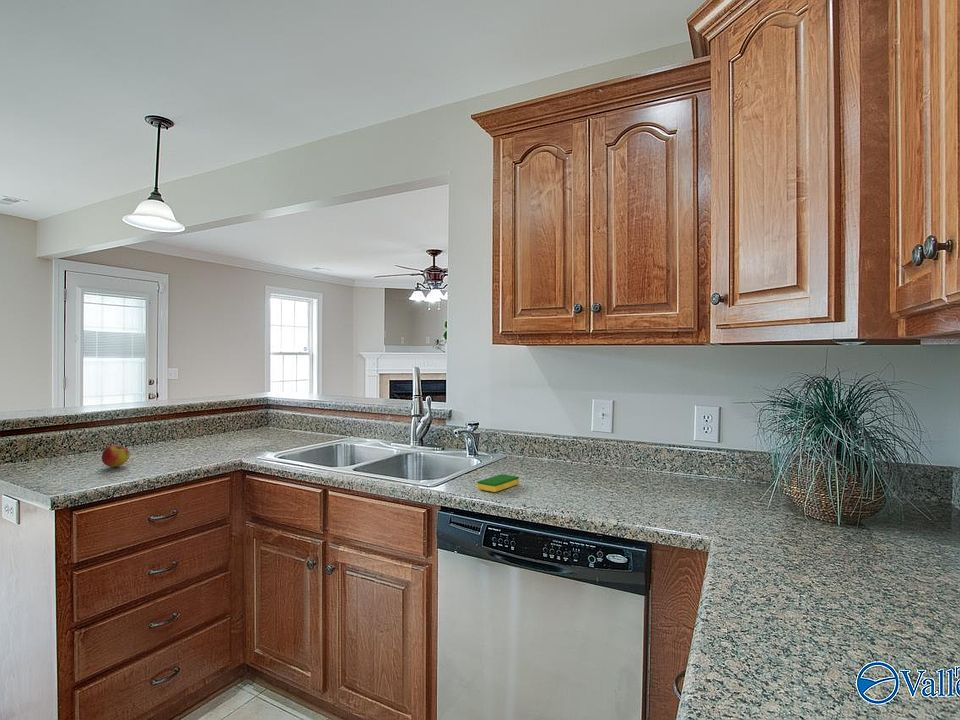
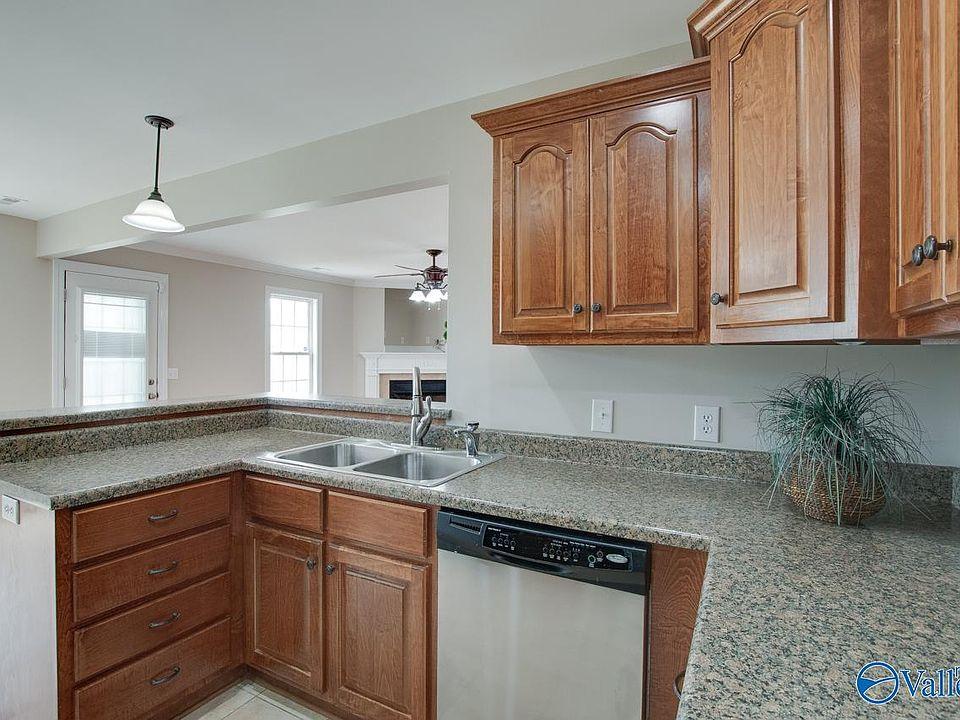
- apple (115, 455)
- dish sponge (498, 482)
